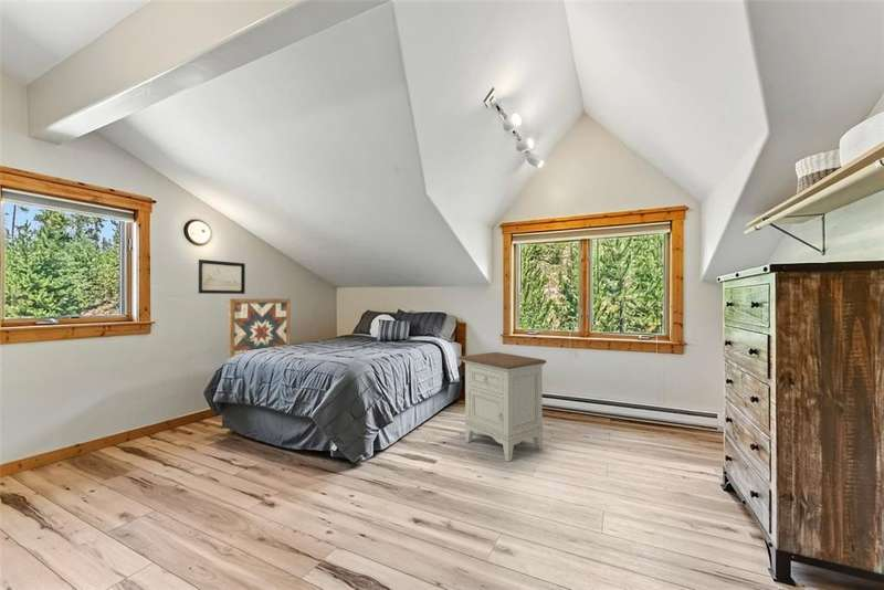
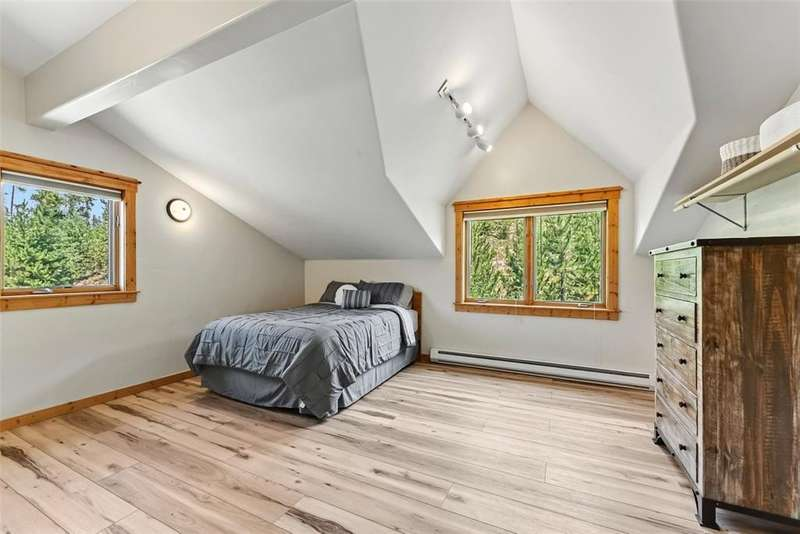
- wall art (261, 331)
- wall art (222, 277)
- nightstand (501, 401)
